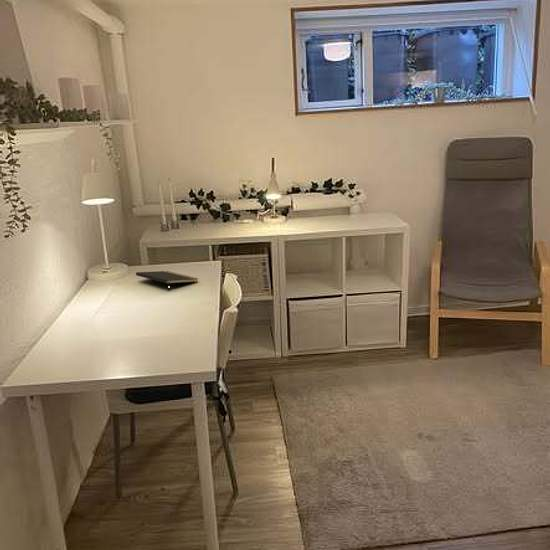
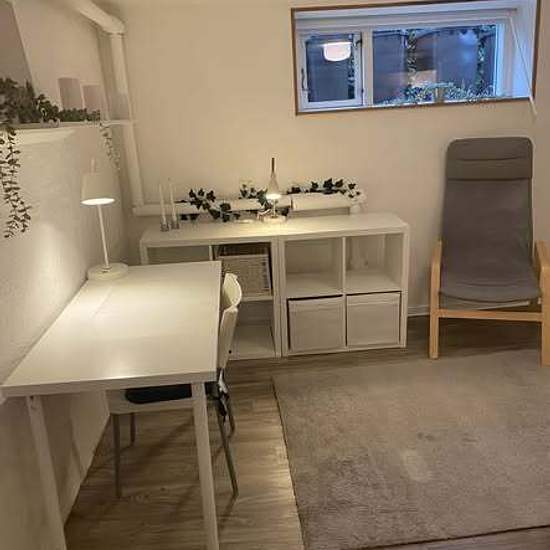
- notepad (166, 276)
